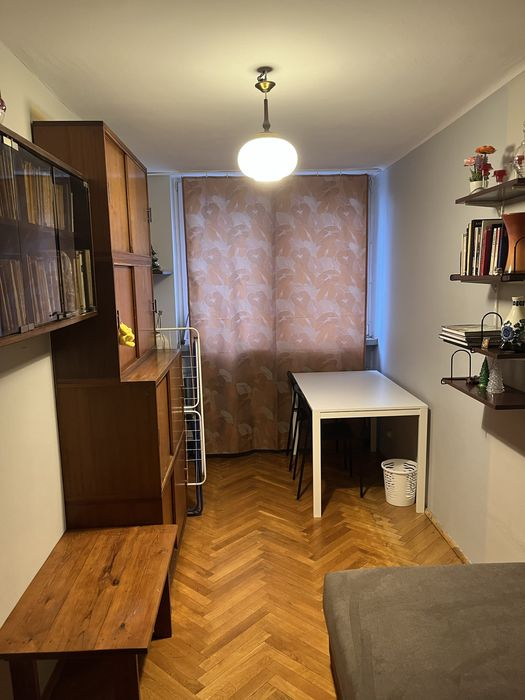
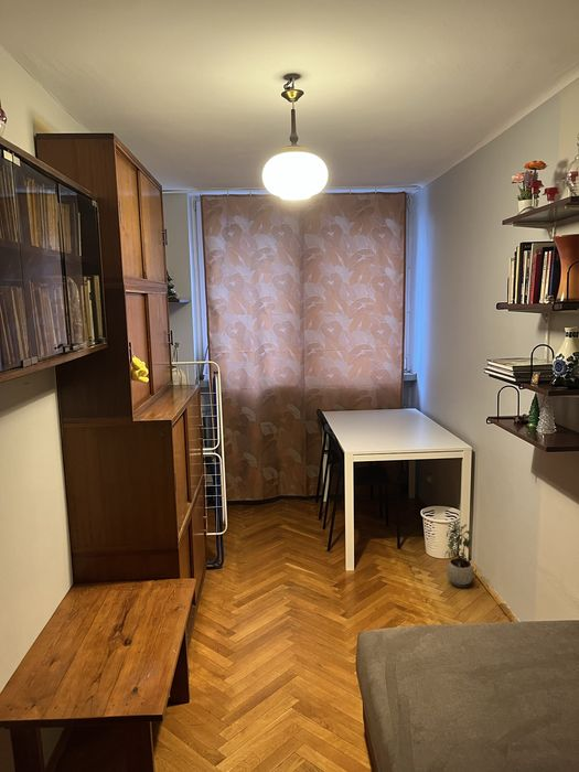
+ potted plant (458, 556)
